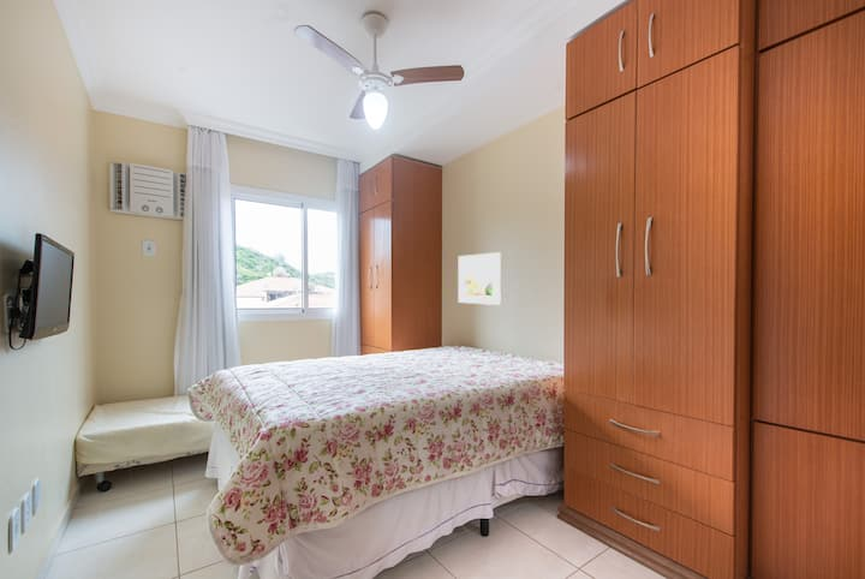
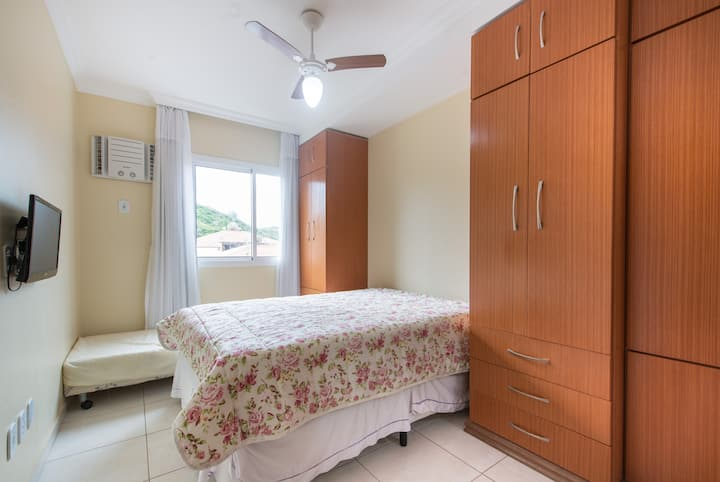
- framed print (477, 279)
